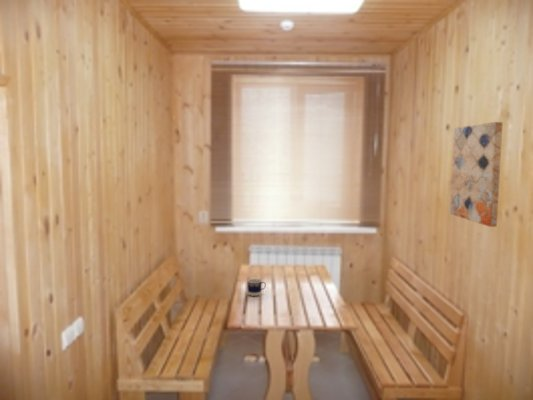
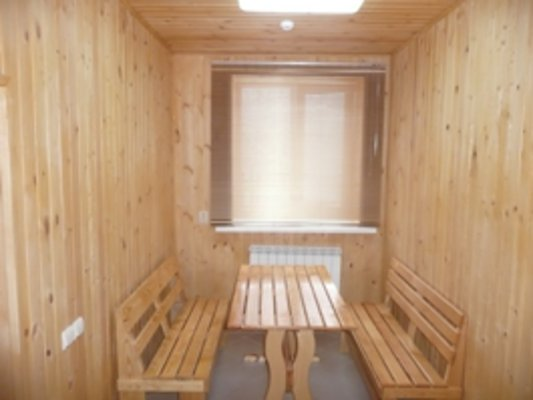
- cup (256, 287)
- wall art (473, 173)
